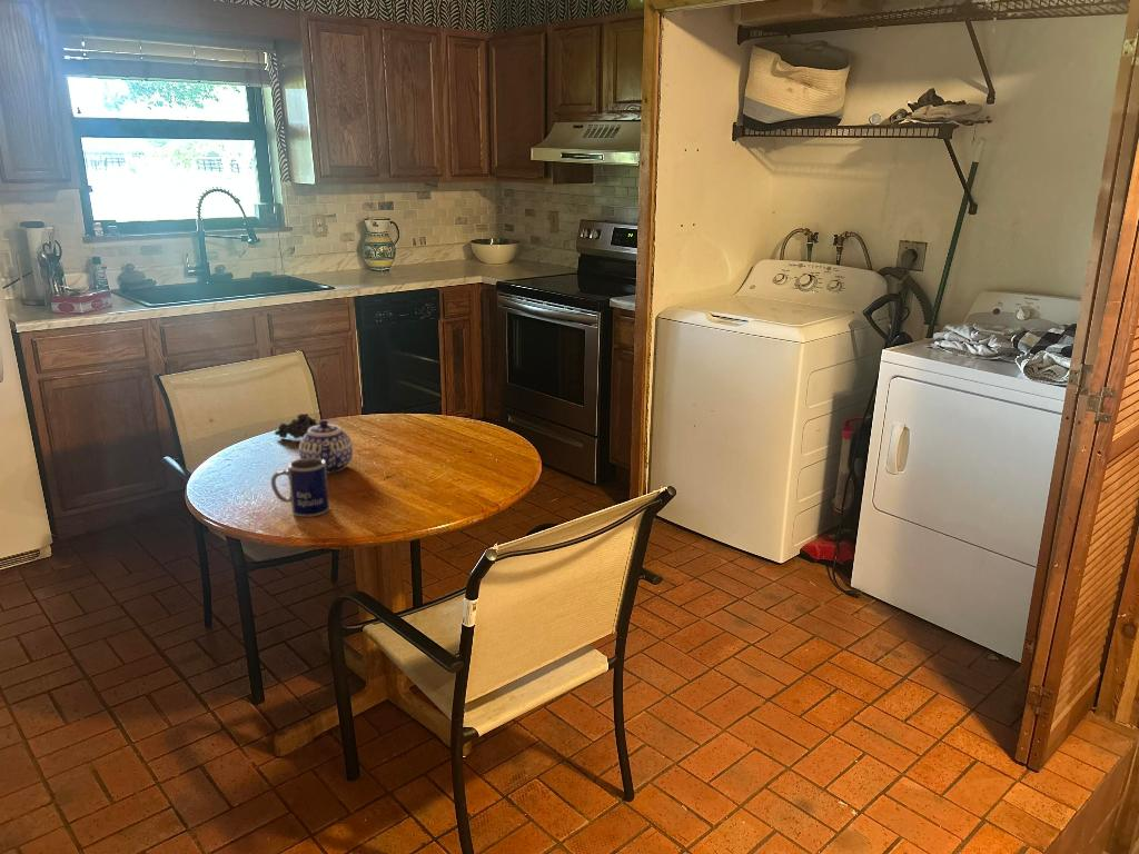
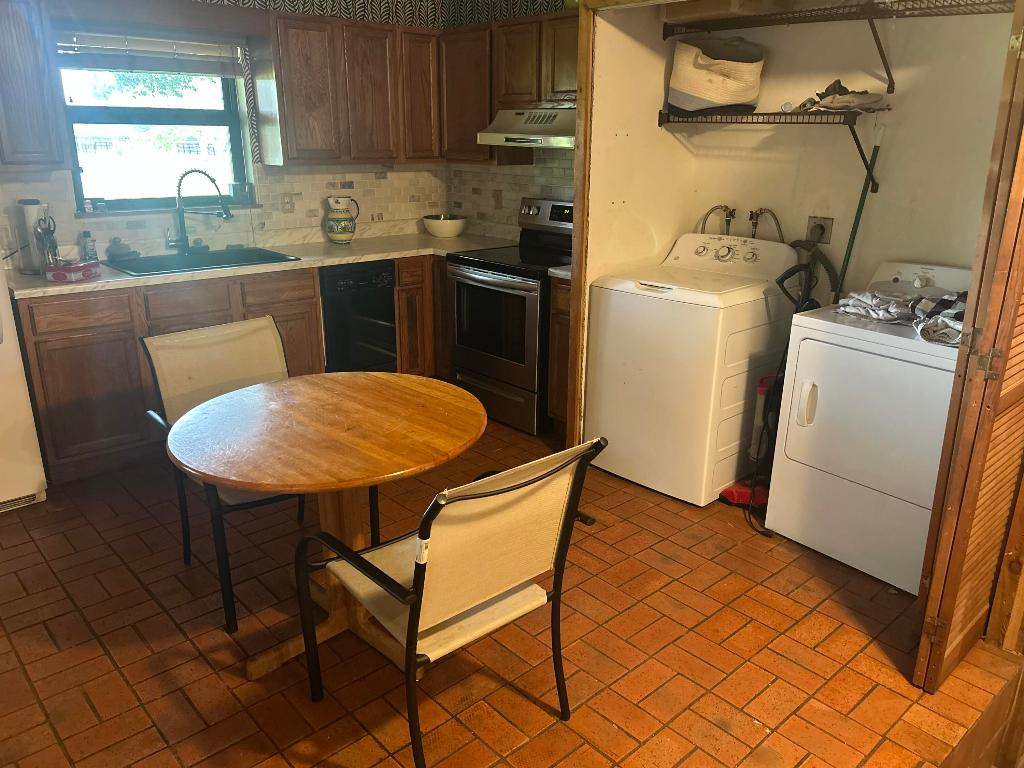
- mug (299, 487)
- fruit (298, 426)
- teapot (325, 444)
